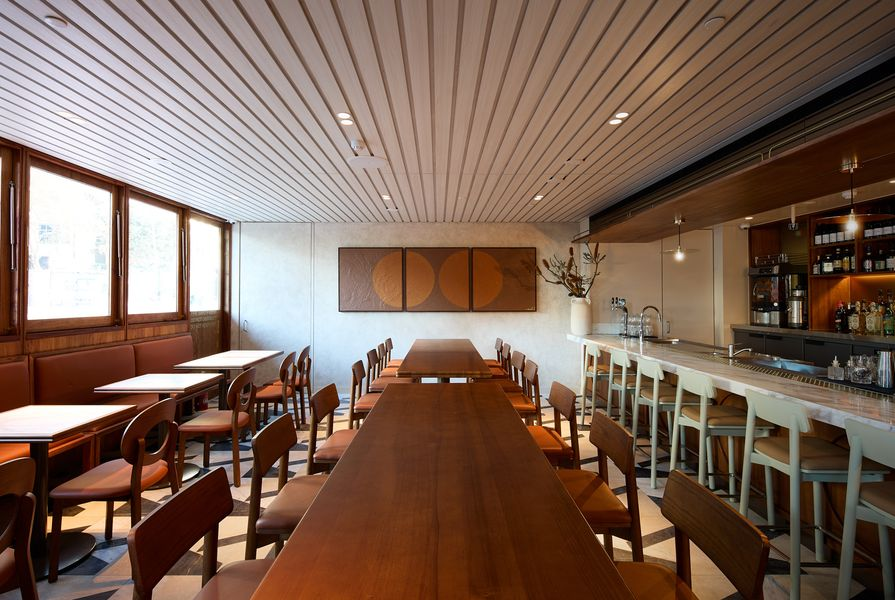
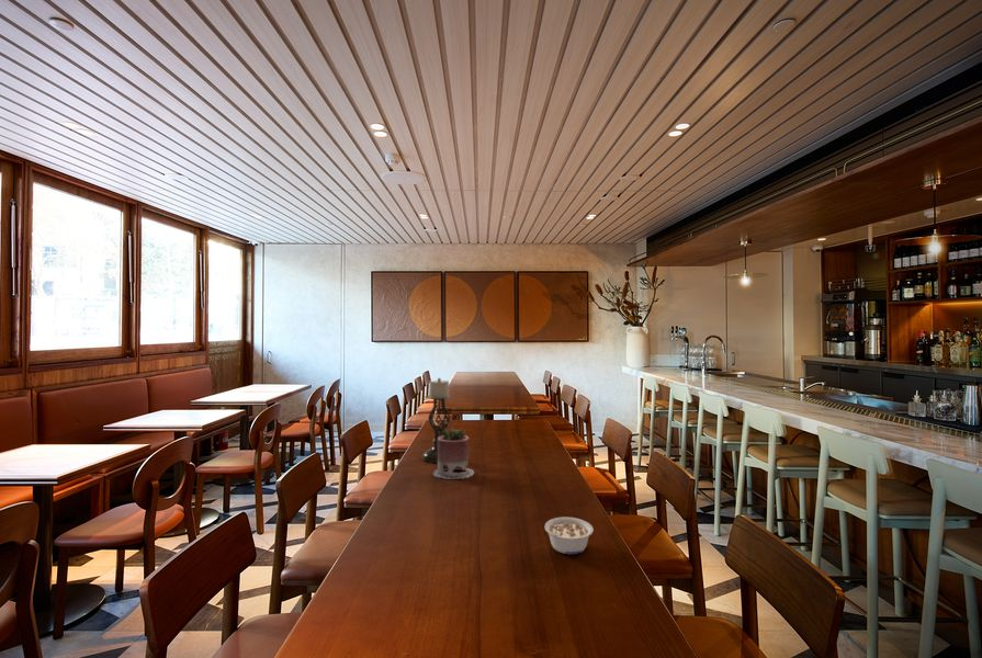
+ succulent planter (453, 450)
+ legume (568, 535)
+ candle holder (439, 418)
